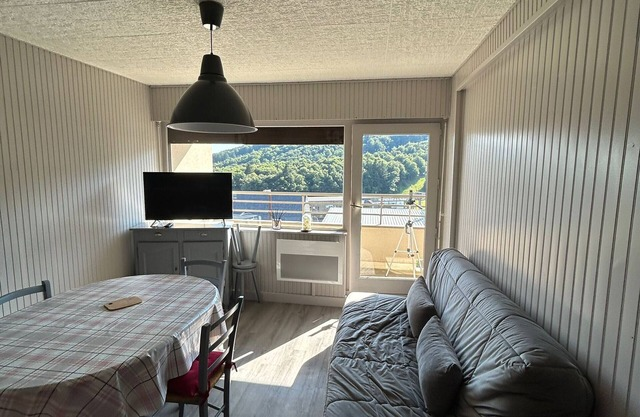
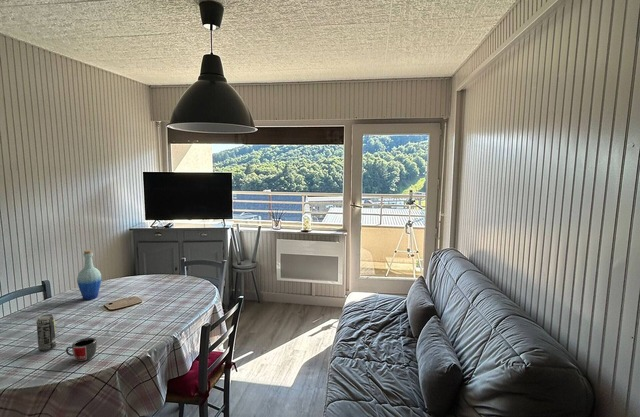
+ bottle (89, 274)
+ mug (81, 350)
+ beverage can (46, 332)
